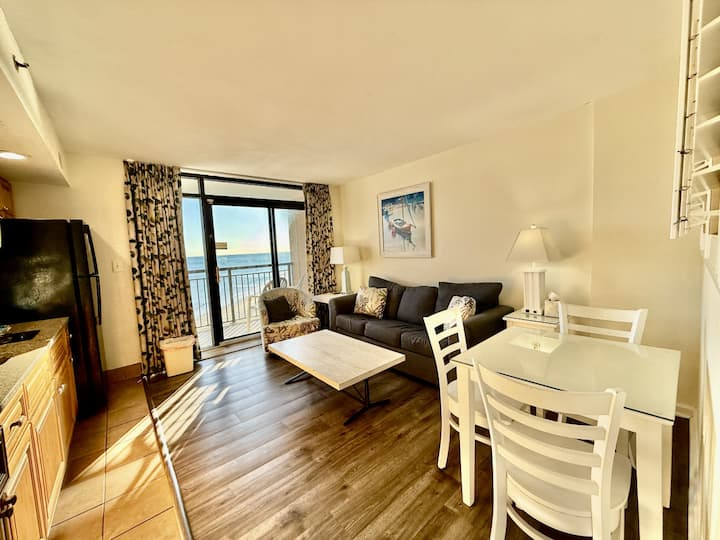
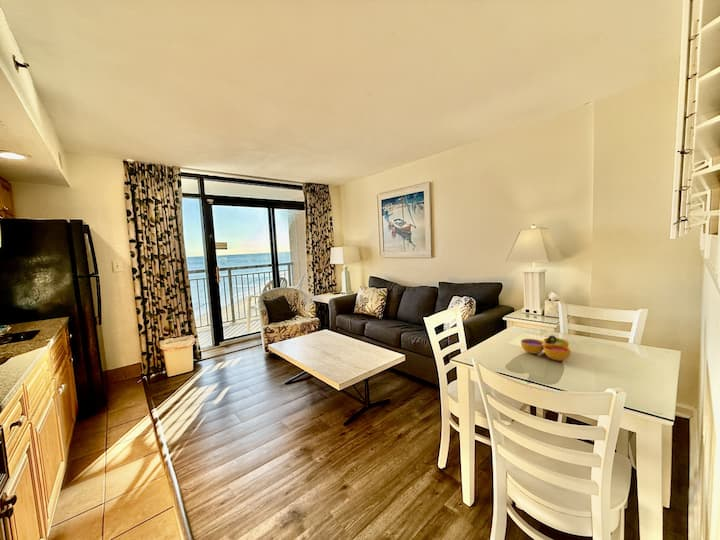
+ decorative bowl (550, 346)
